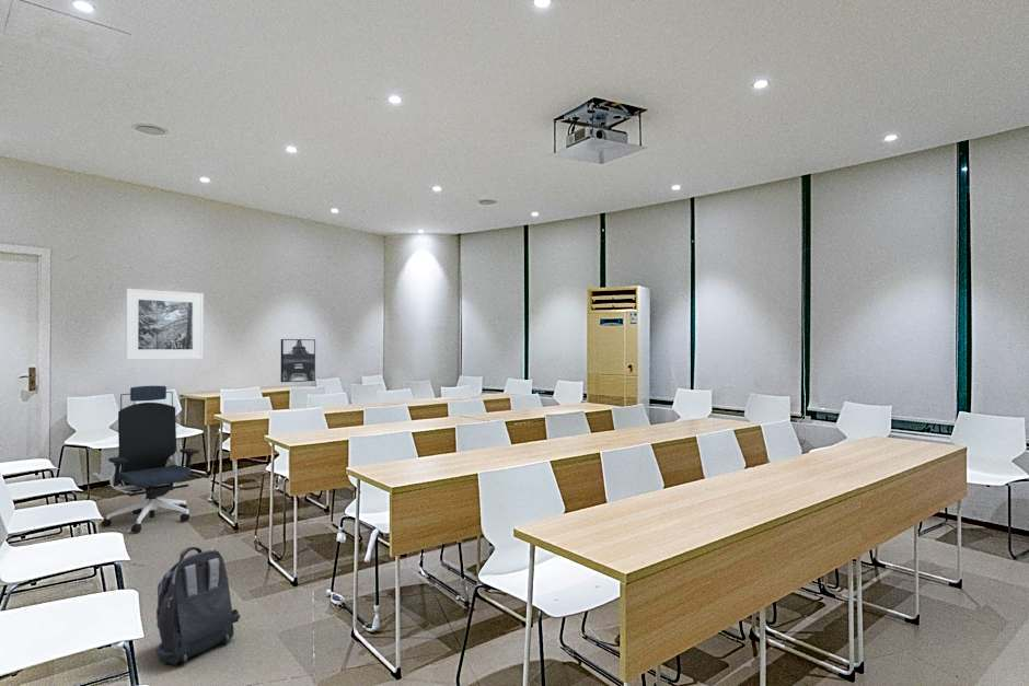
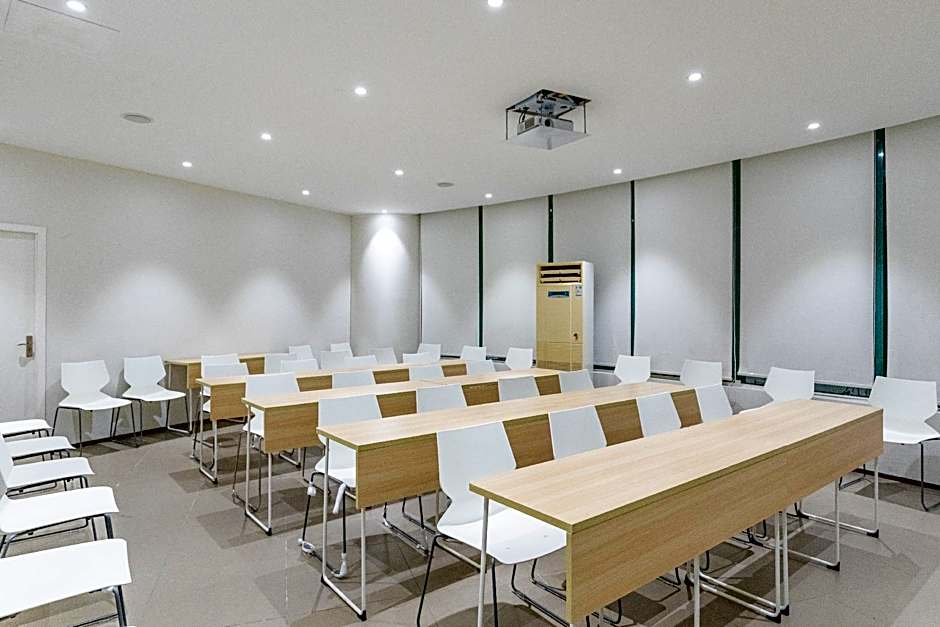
- office chair (149, 453)
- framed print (165, 325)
- backpack (194, 598)
- wall art (298, 360)
